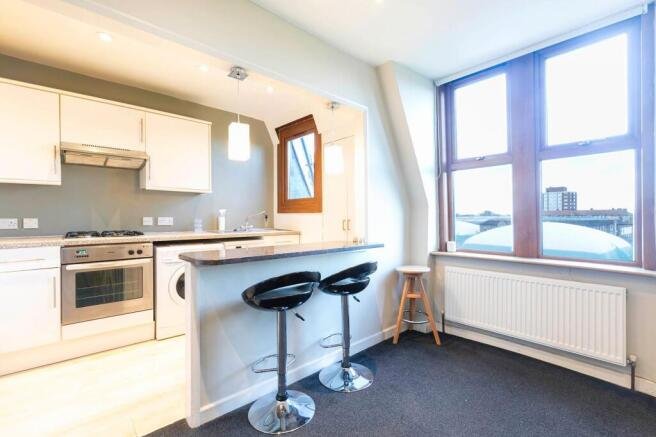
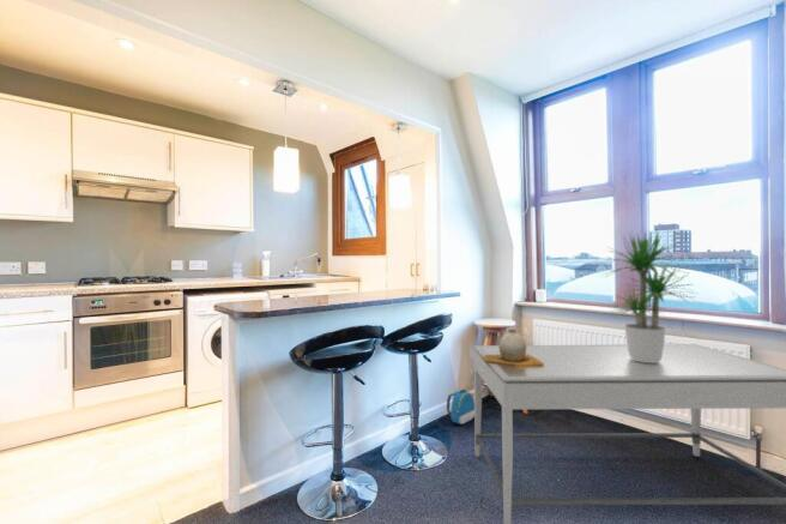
+ backpack (461, 404)
+ potted plant (648, 295)
+ vase (509, 344)
+ dining table (615, 433)
